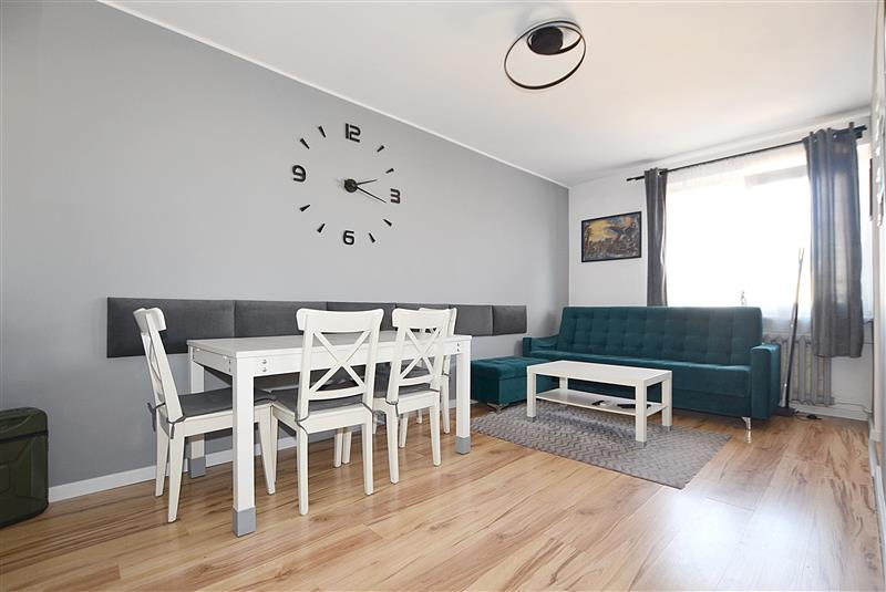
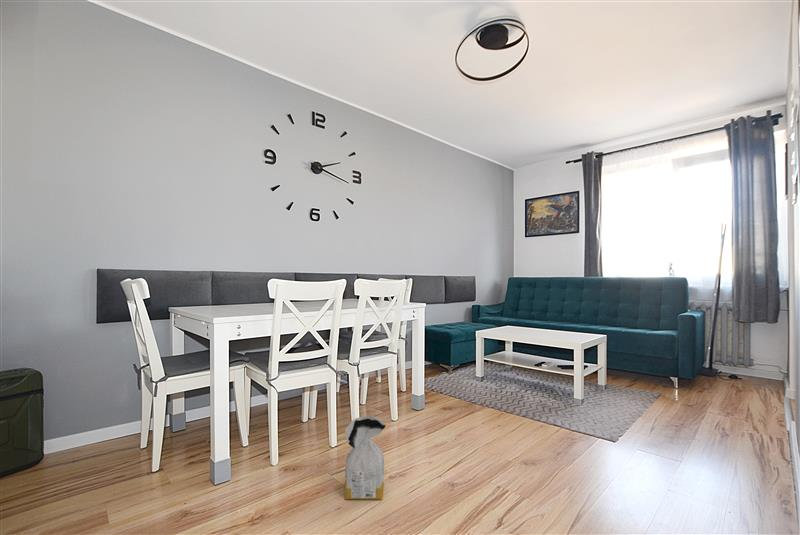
+ bag (365, 451)
